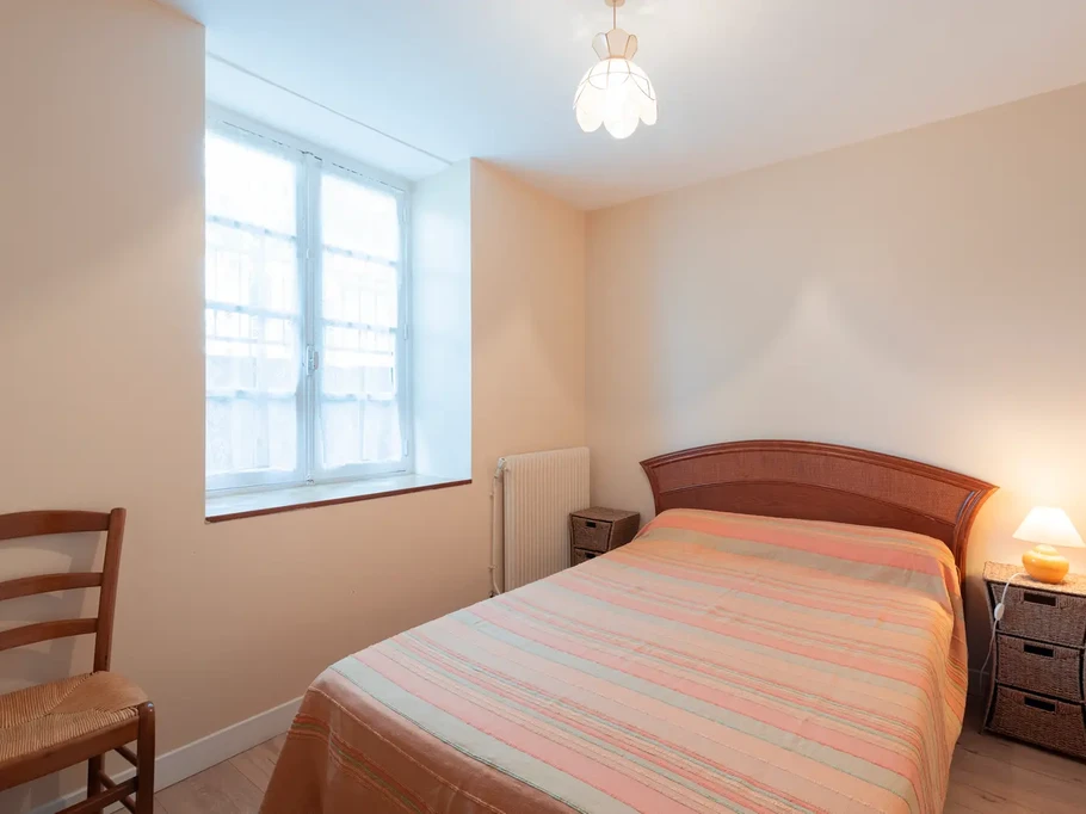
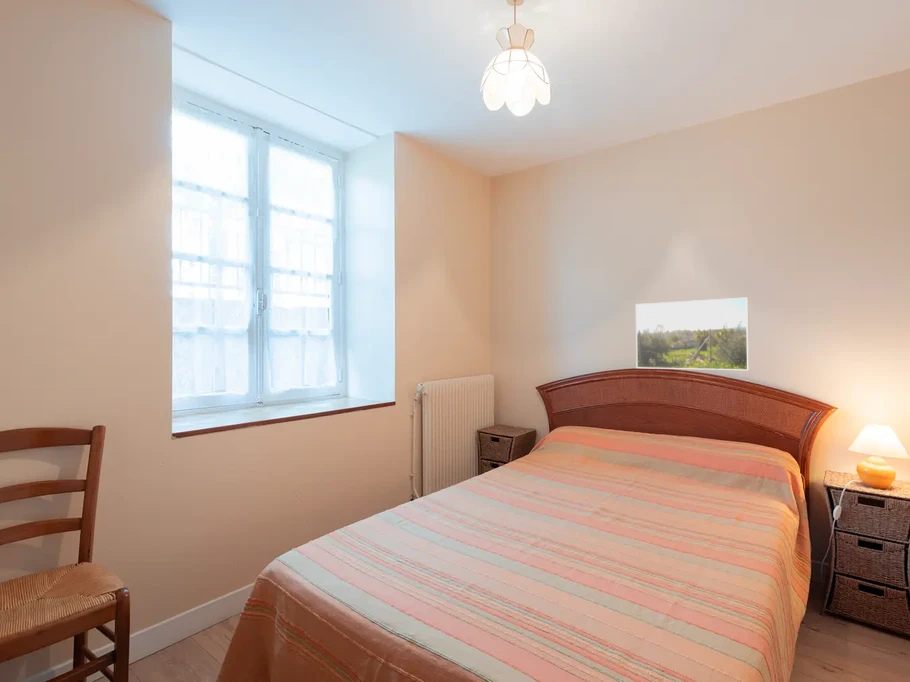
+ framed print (688, 335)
